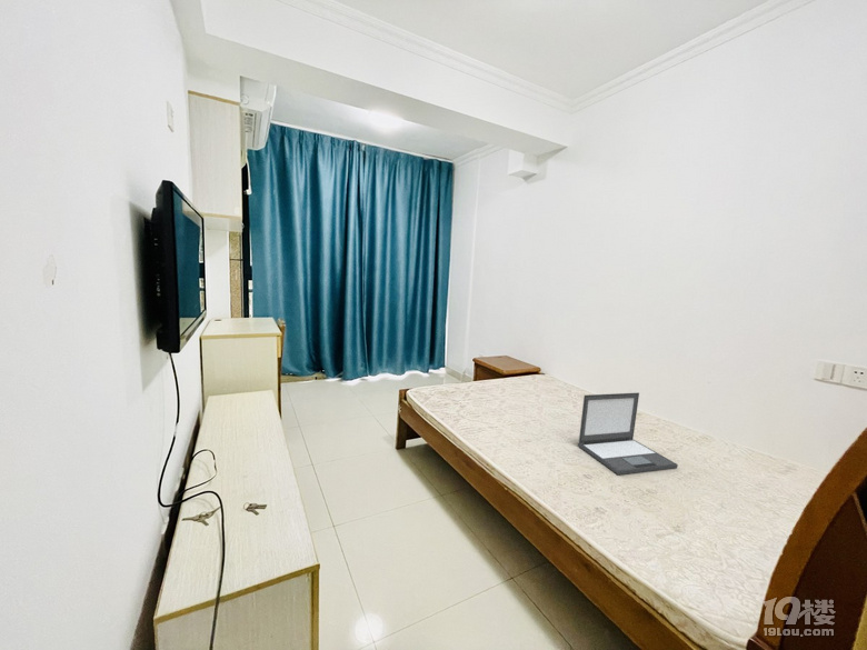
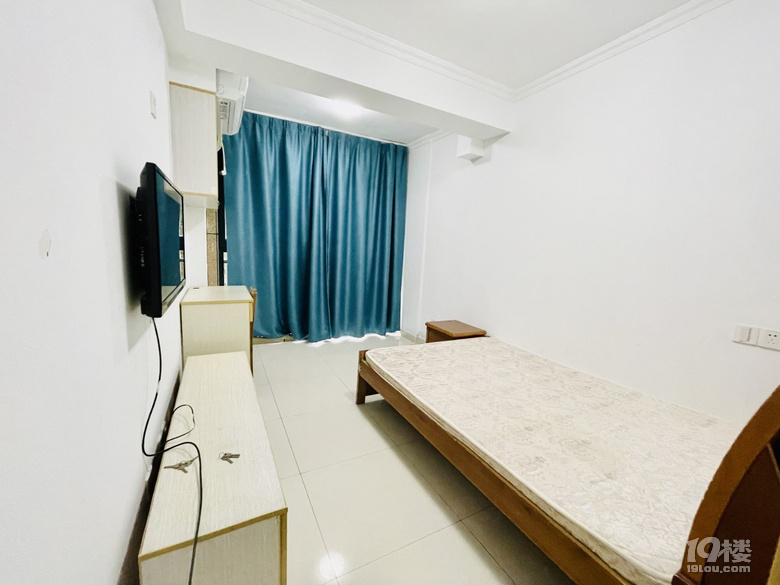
- laptop (628, 429)
